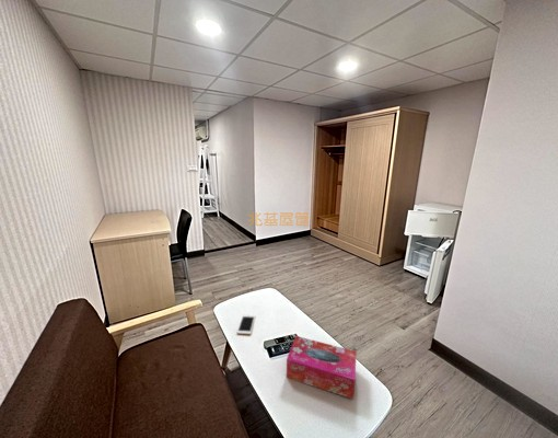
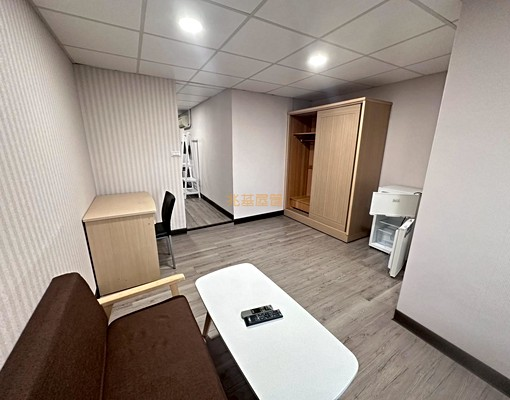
- cell phone (246, 323)
- tissue box (322, 364)
